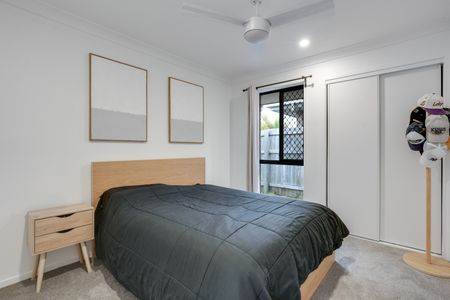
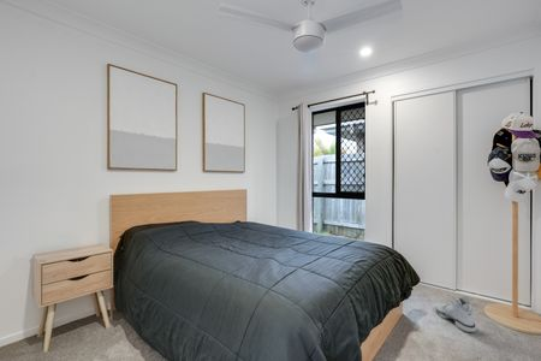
+ sneaker (453, 307)
